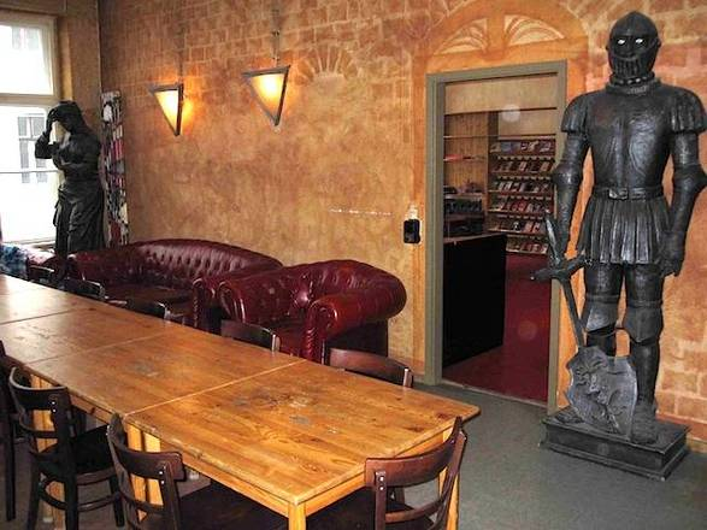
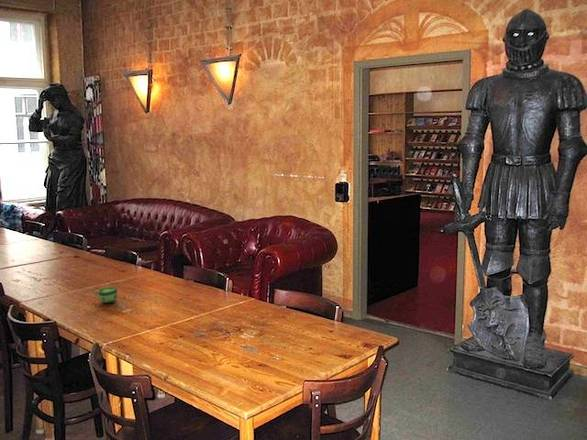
+ cup (105, 295)
